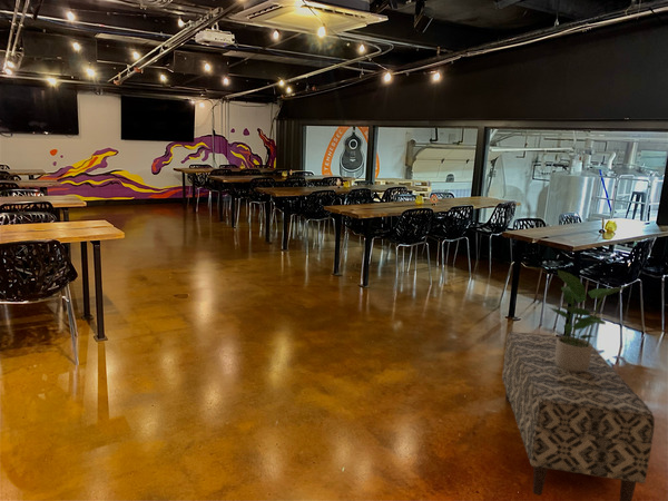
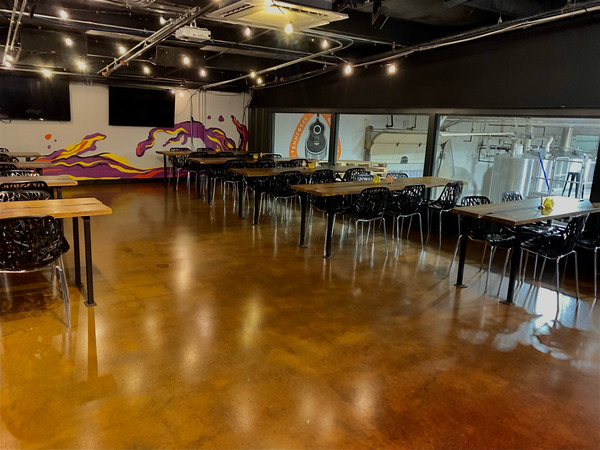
- bench (561, 405)
- potted plant (580, 323)
